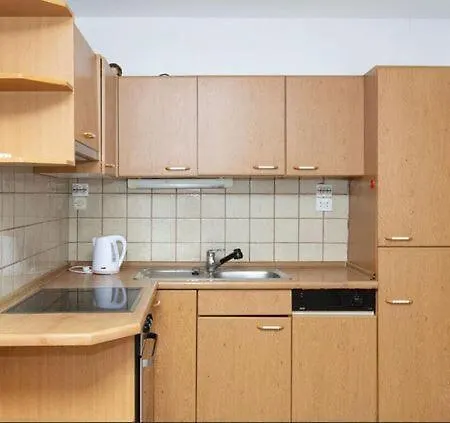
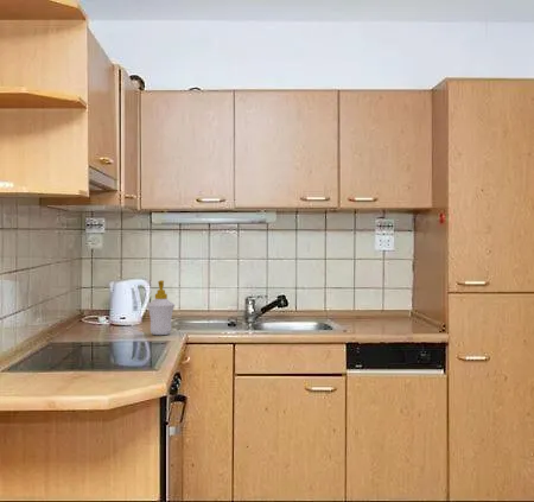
+ soap bottle (160, 307)
